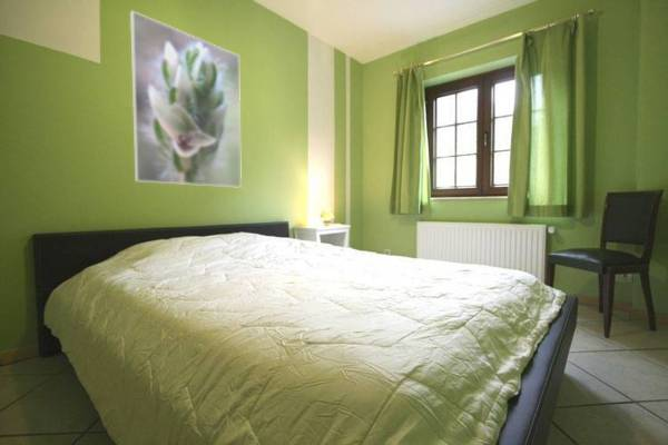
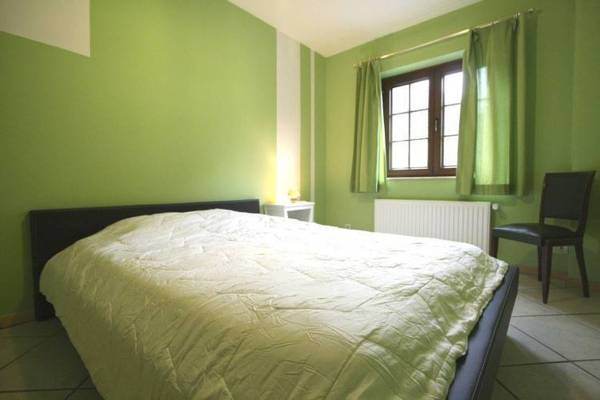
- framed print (193, 111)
